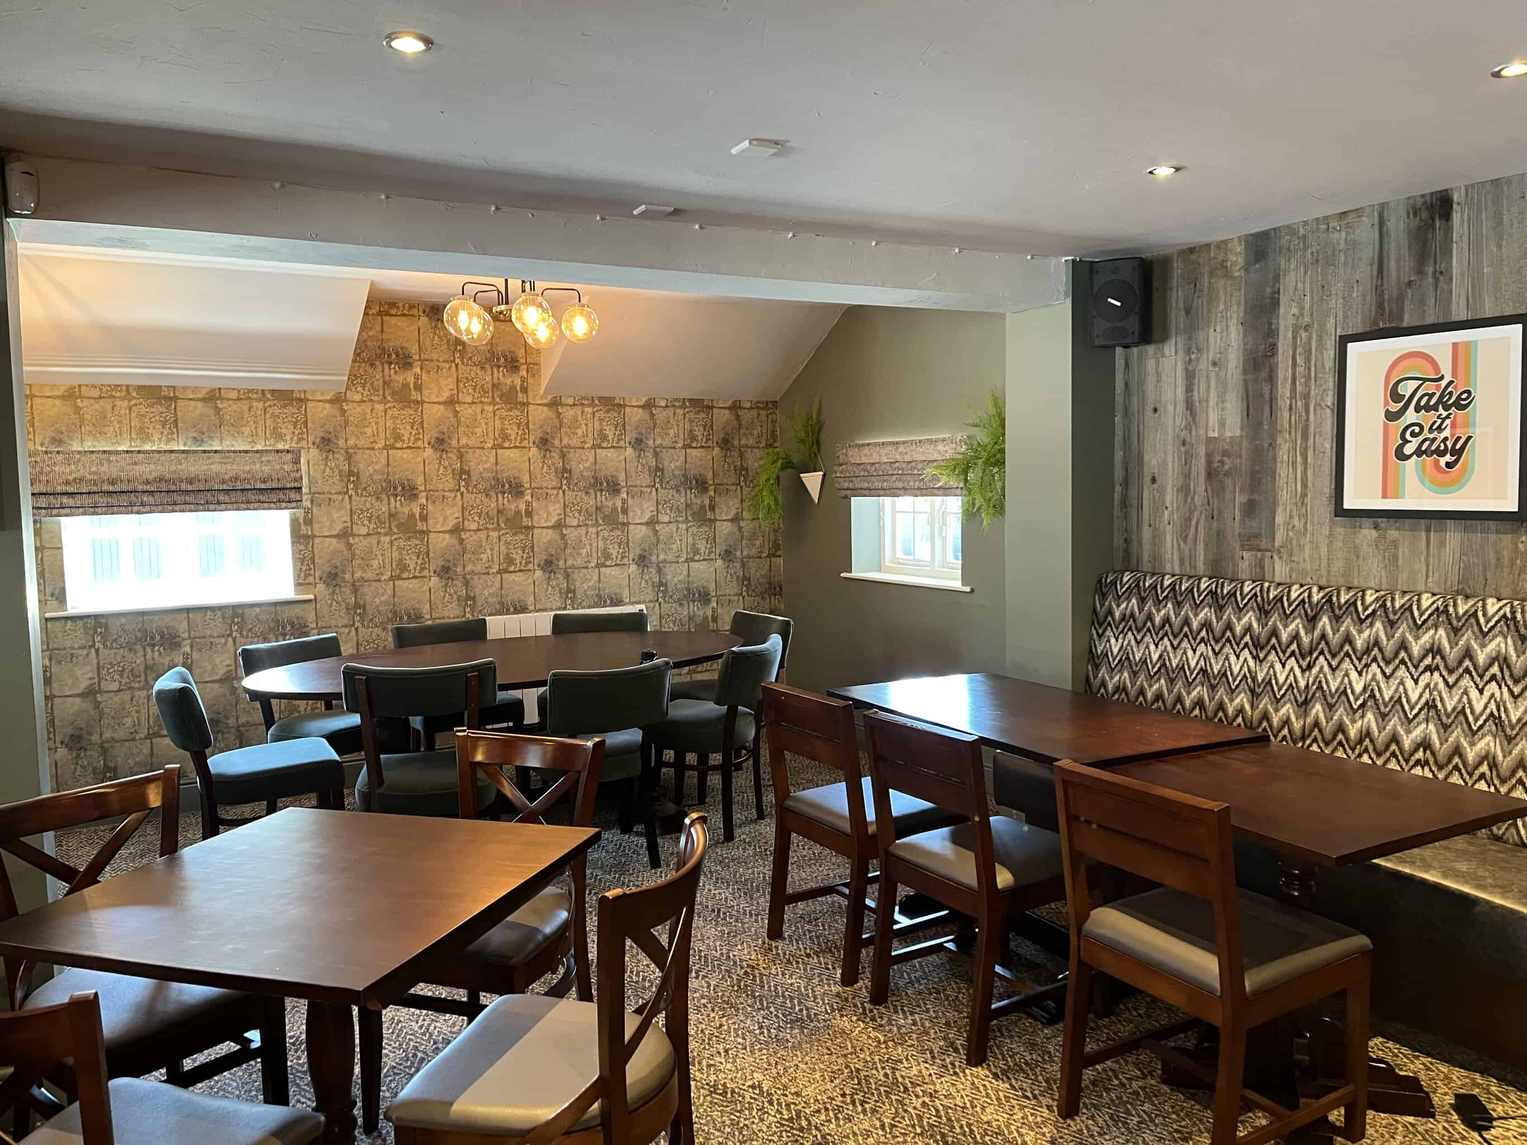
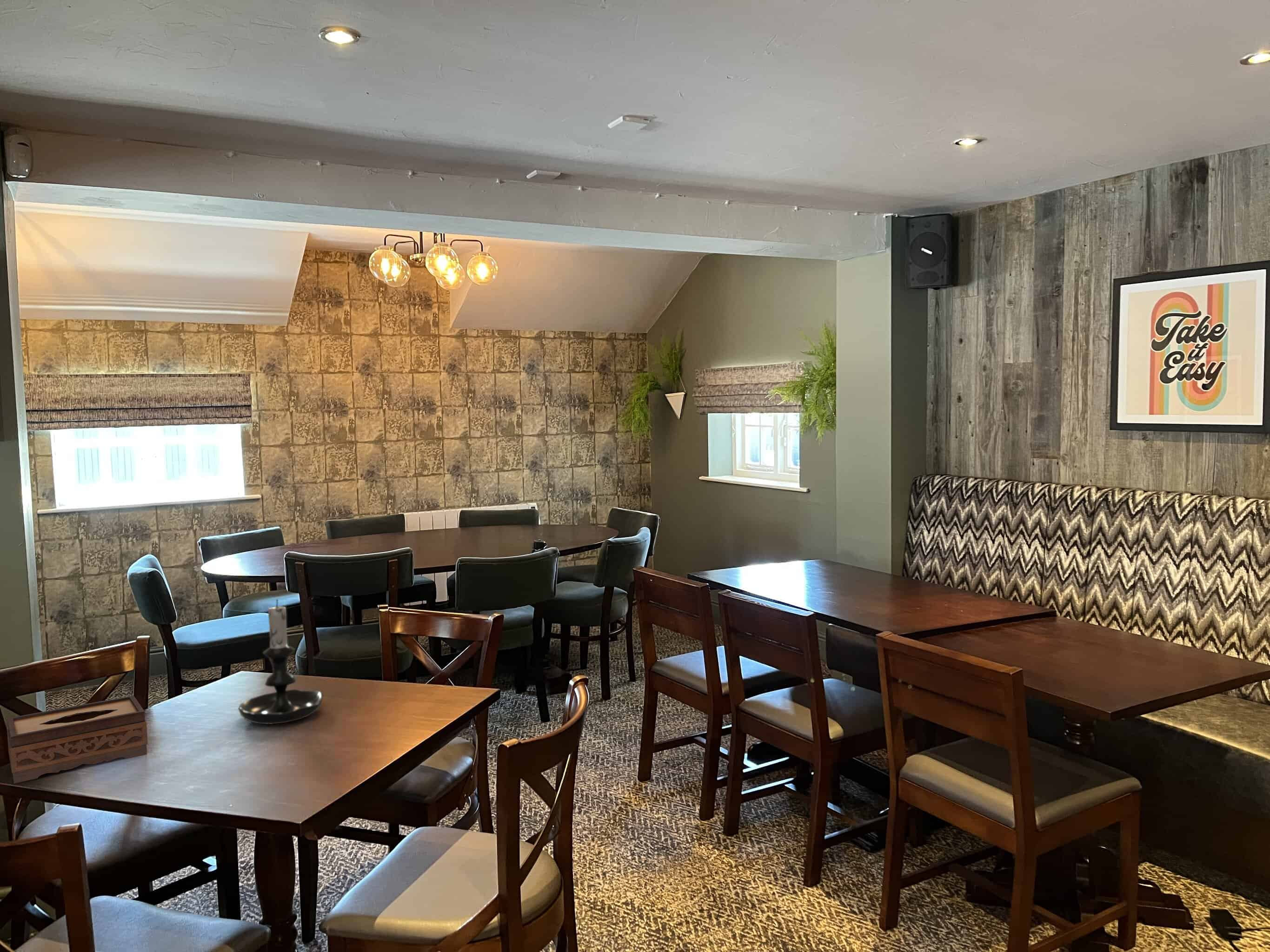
+ candle holder (281, 657)
+ tissue box (78, 736)
